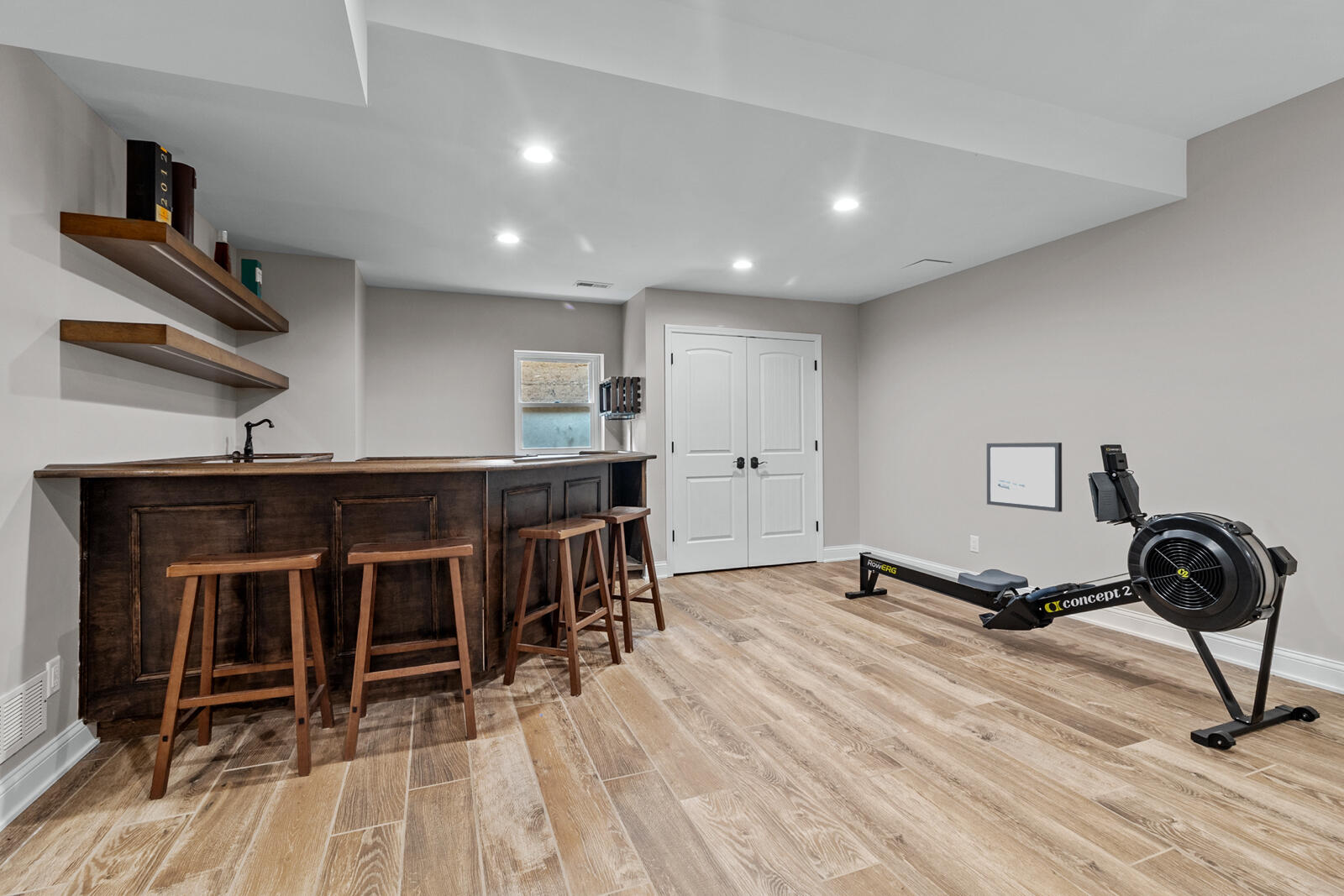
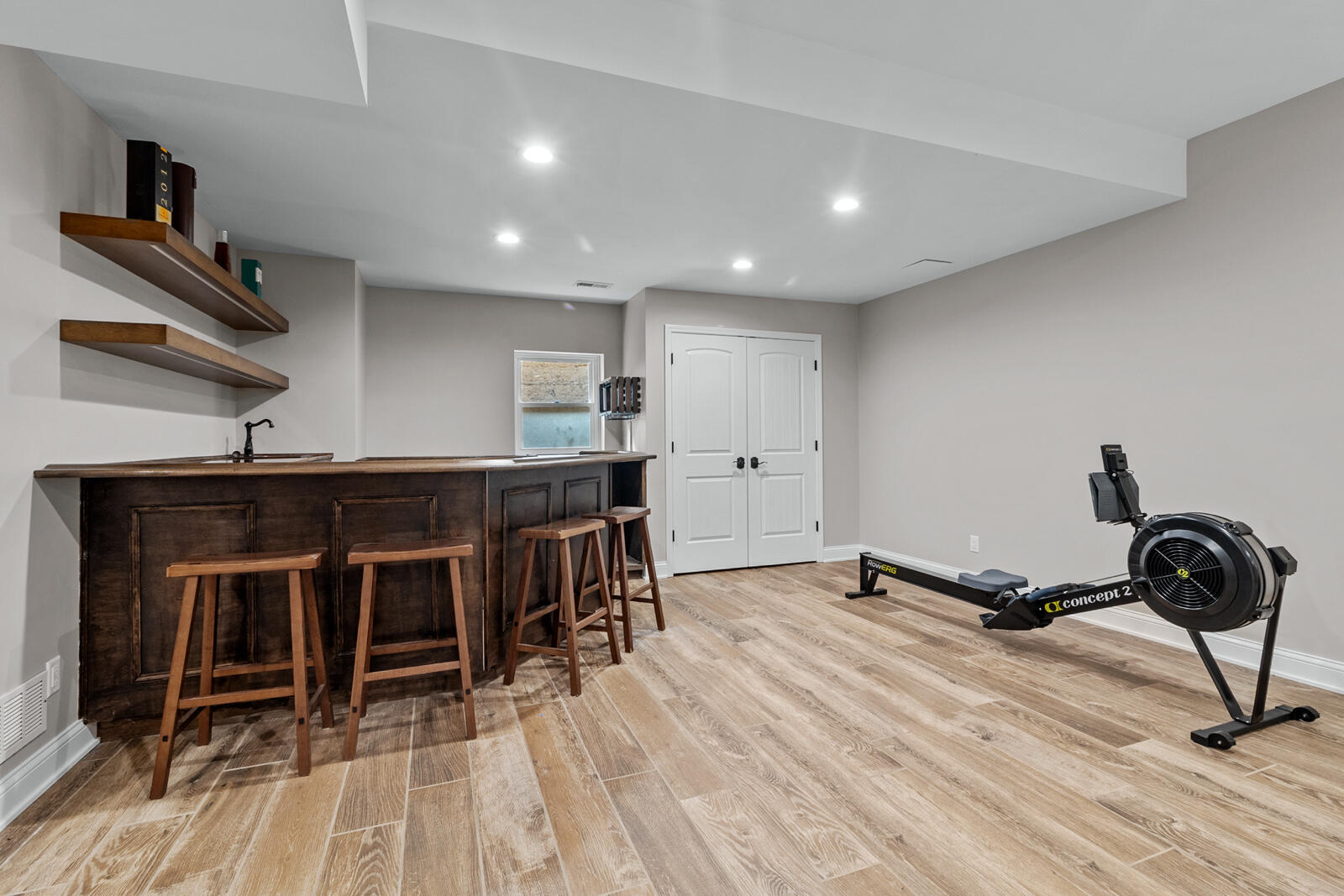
- wall art (1021, 475)
